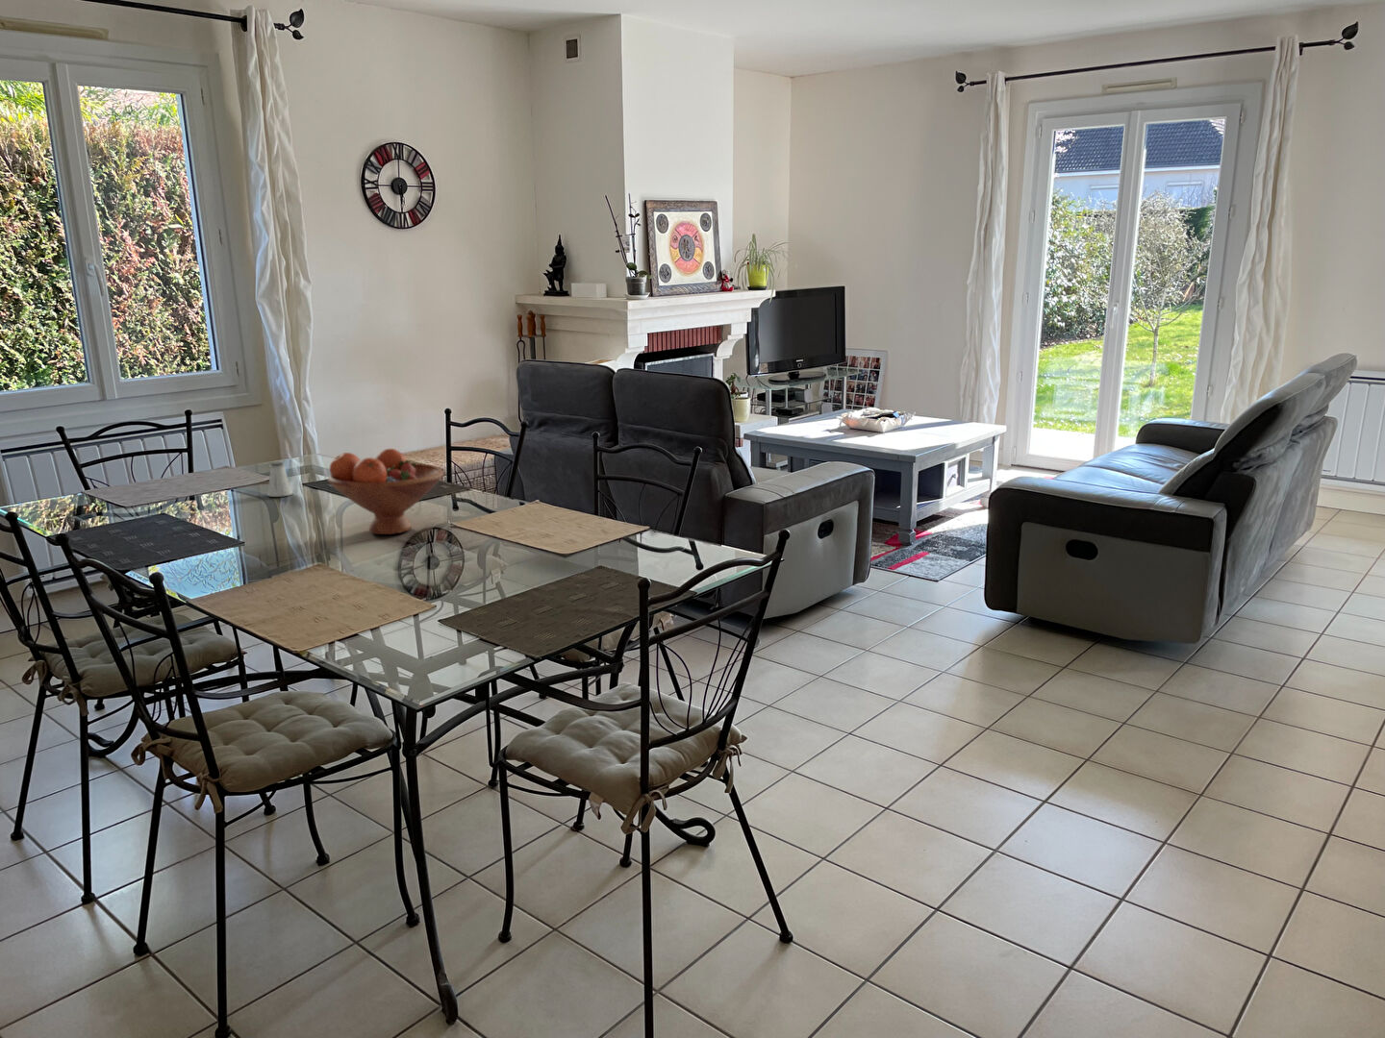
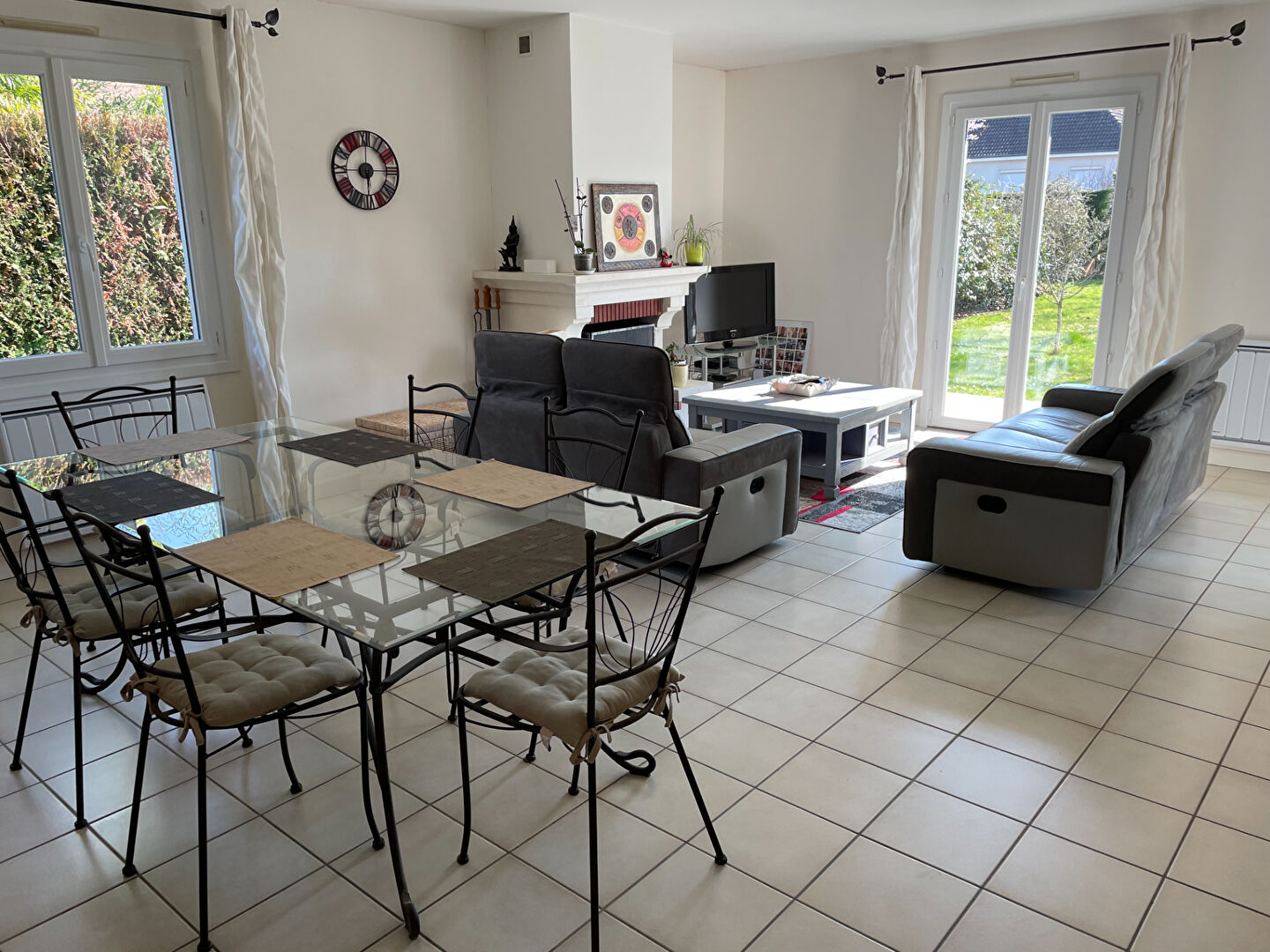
- fruit bowl (387, 491)
- saltshaker (278, 479)
